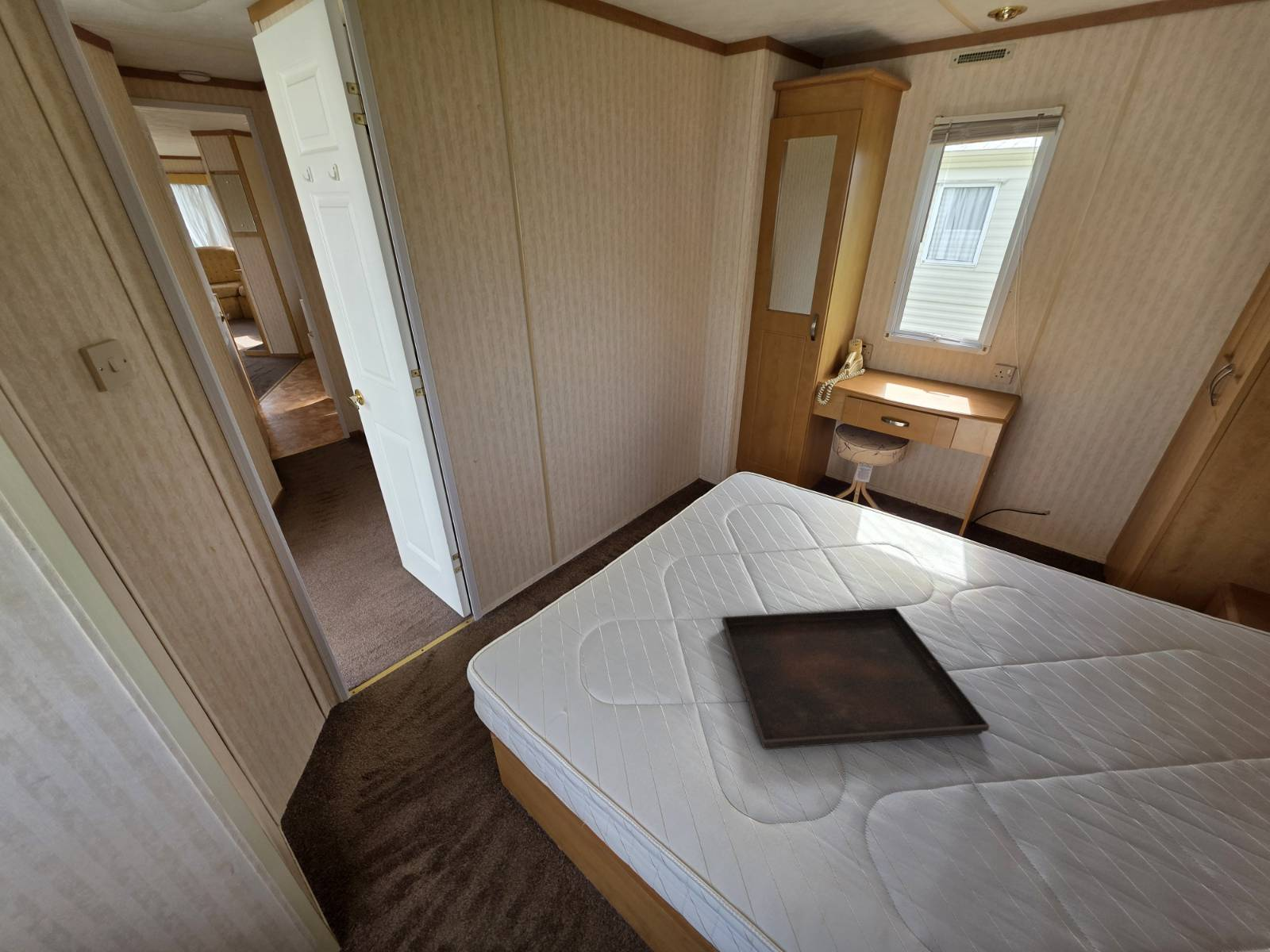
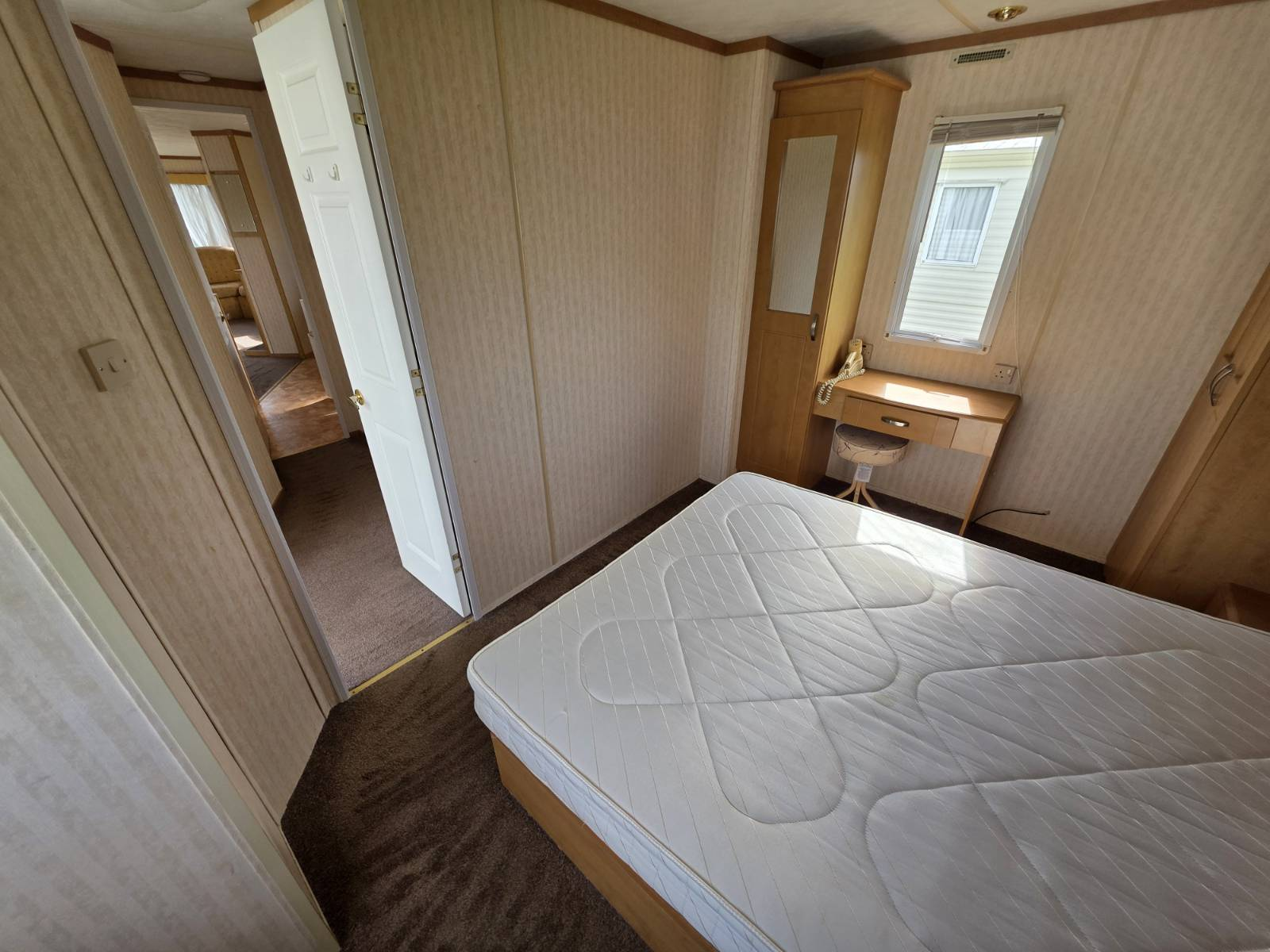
- serving tray (838, 669)
